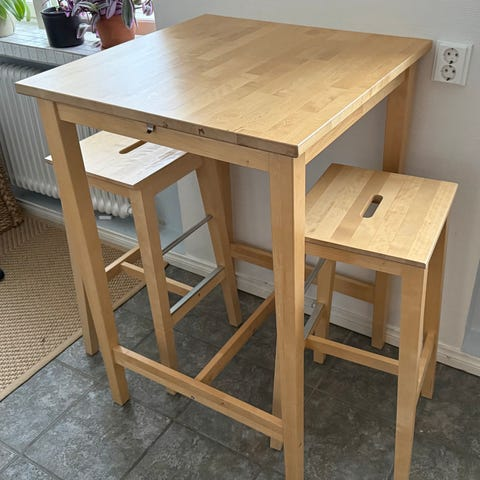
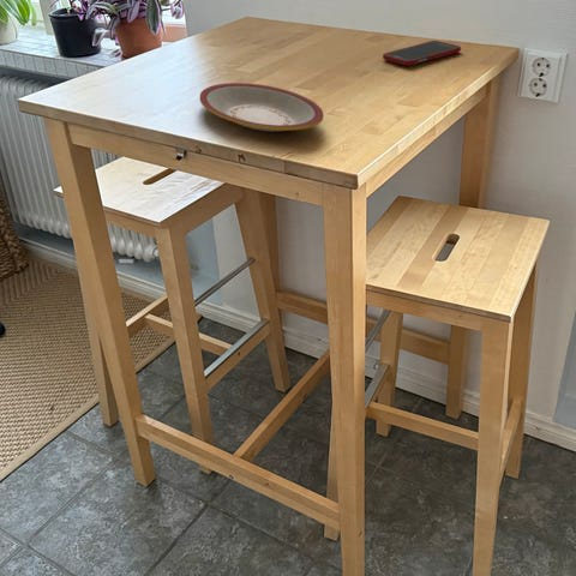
+ cell phone (421, 53)
+ plate (258, 110)
